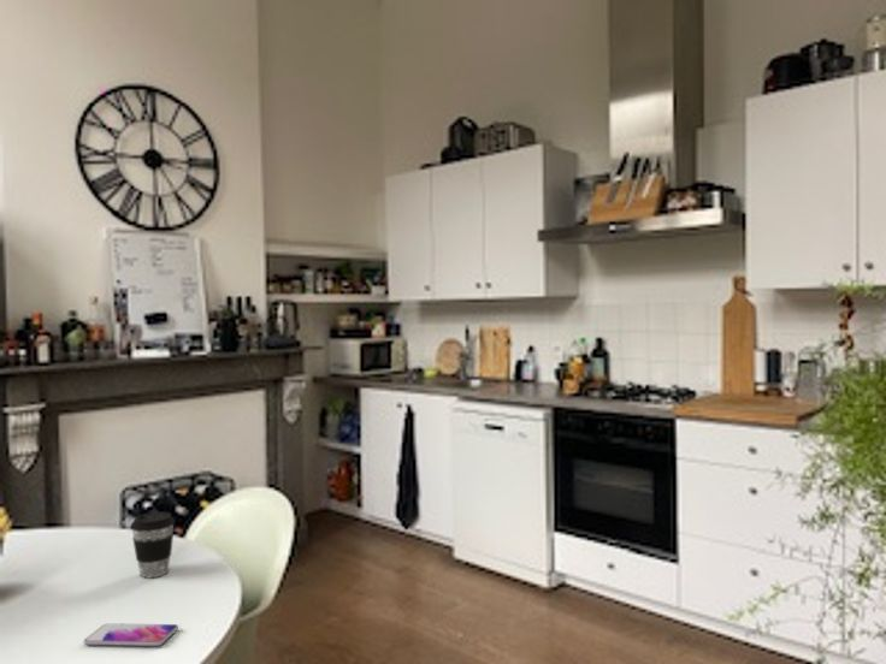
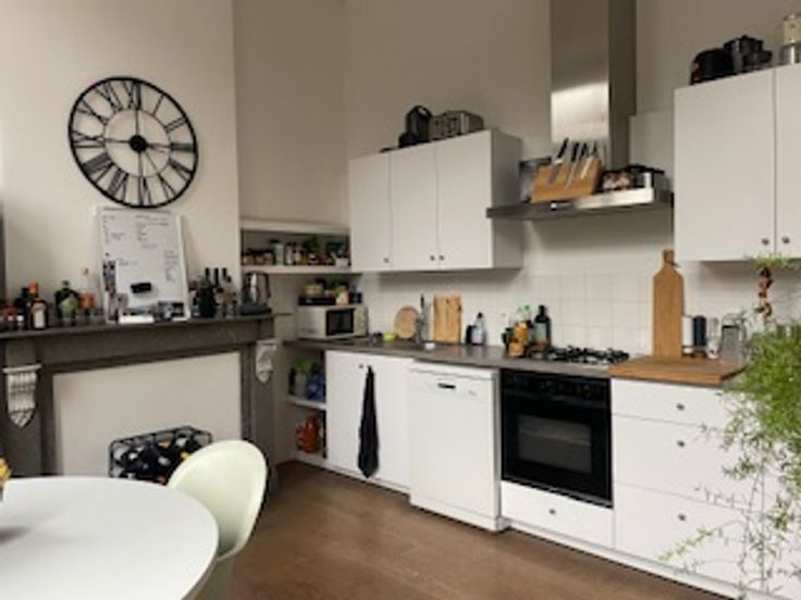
- smartphone (131, 634)
- coffee cup (153, 544)
